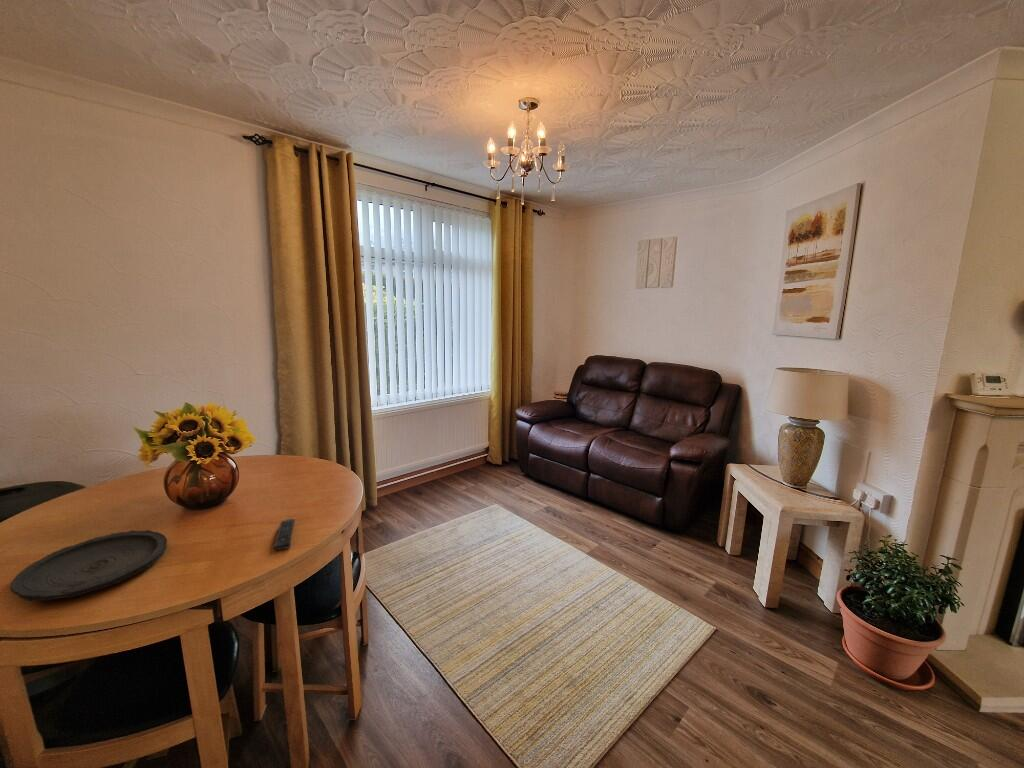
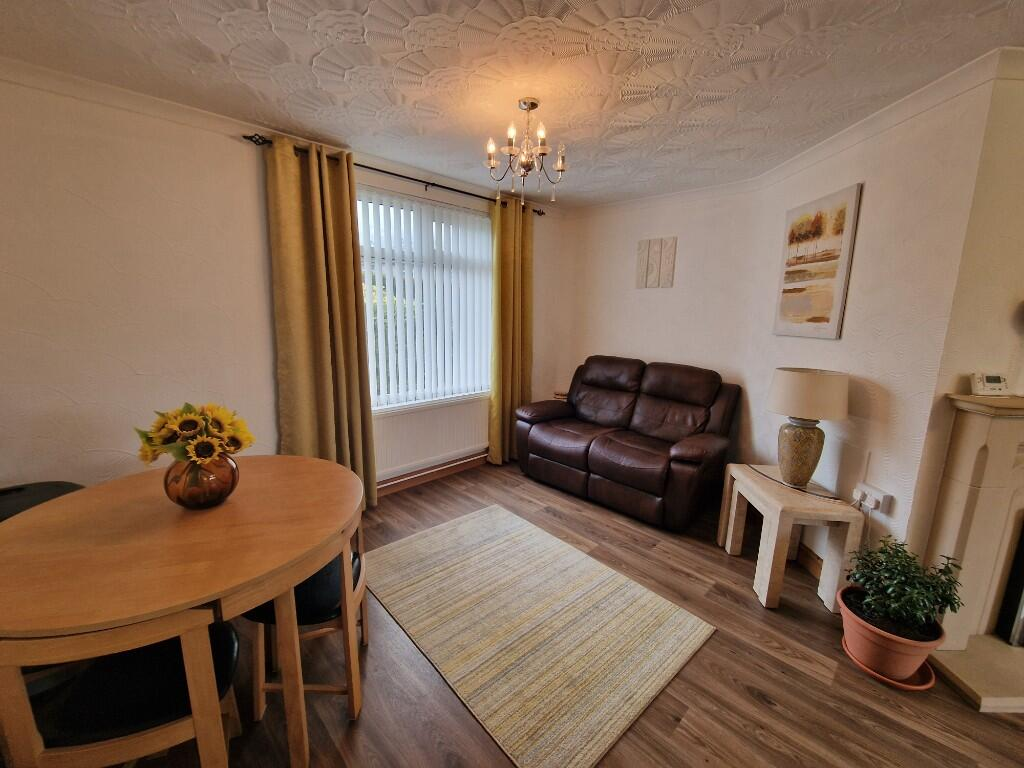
- remote control (285, 532)
- plate (96, 562)
